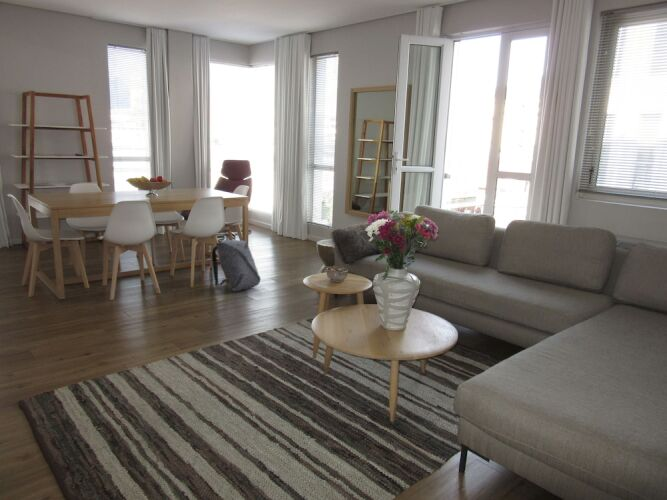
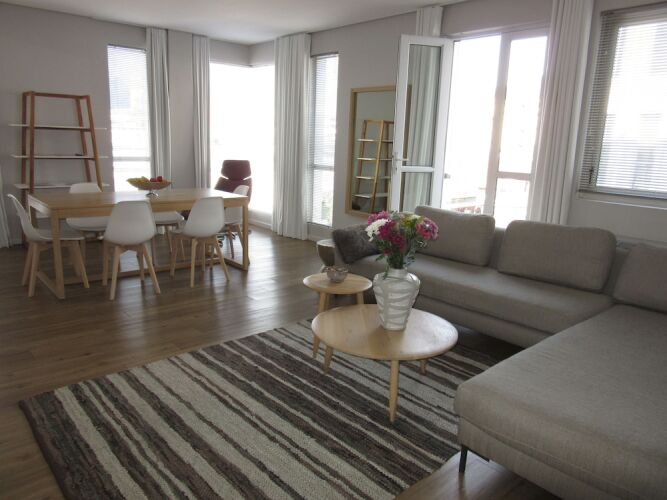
- backpack (235, 263)
